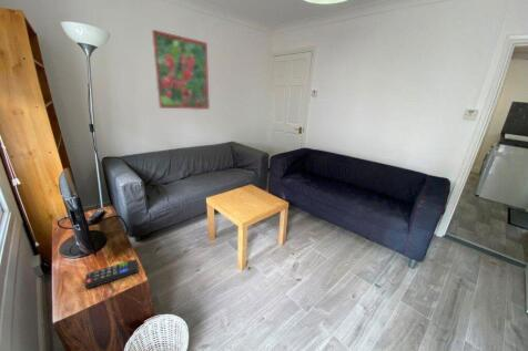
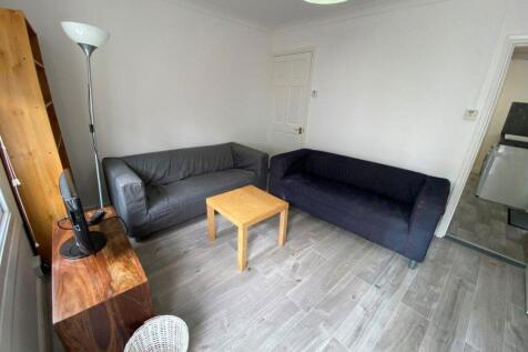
- remote control (113, 272)
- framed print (183, 74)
